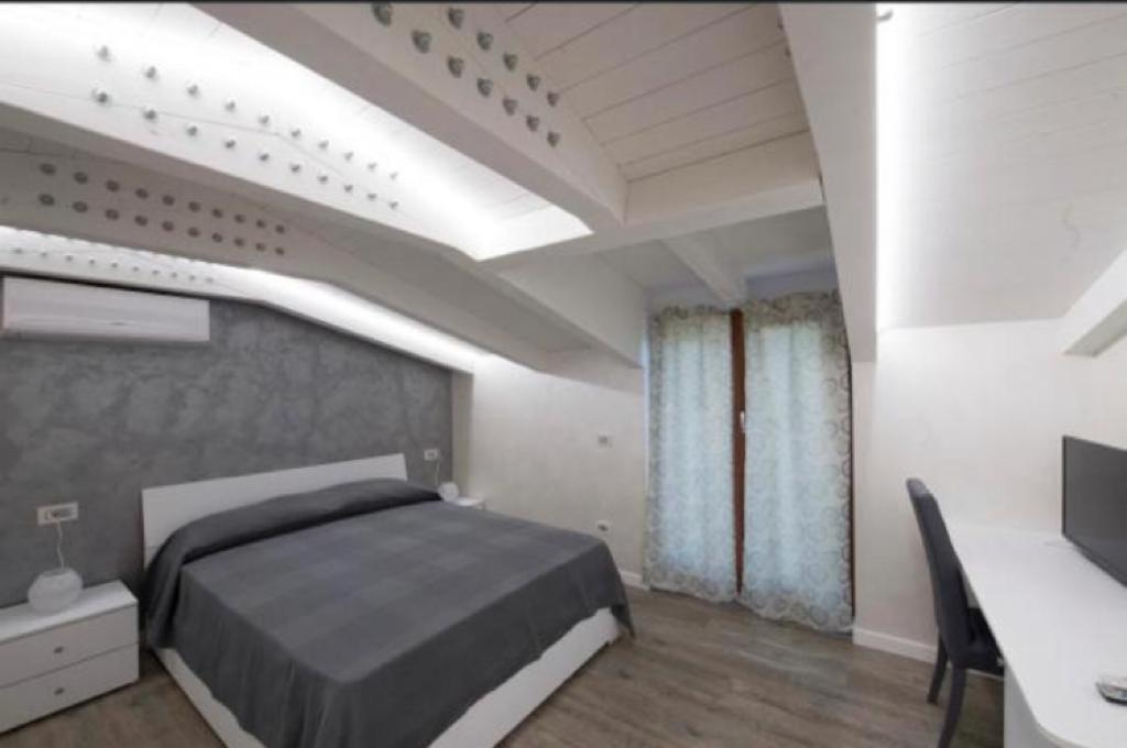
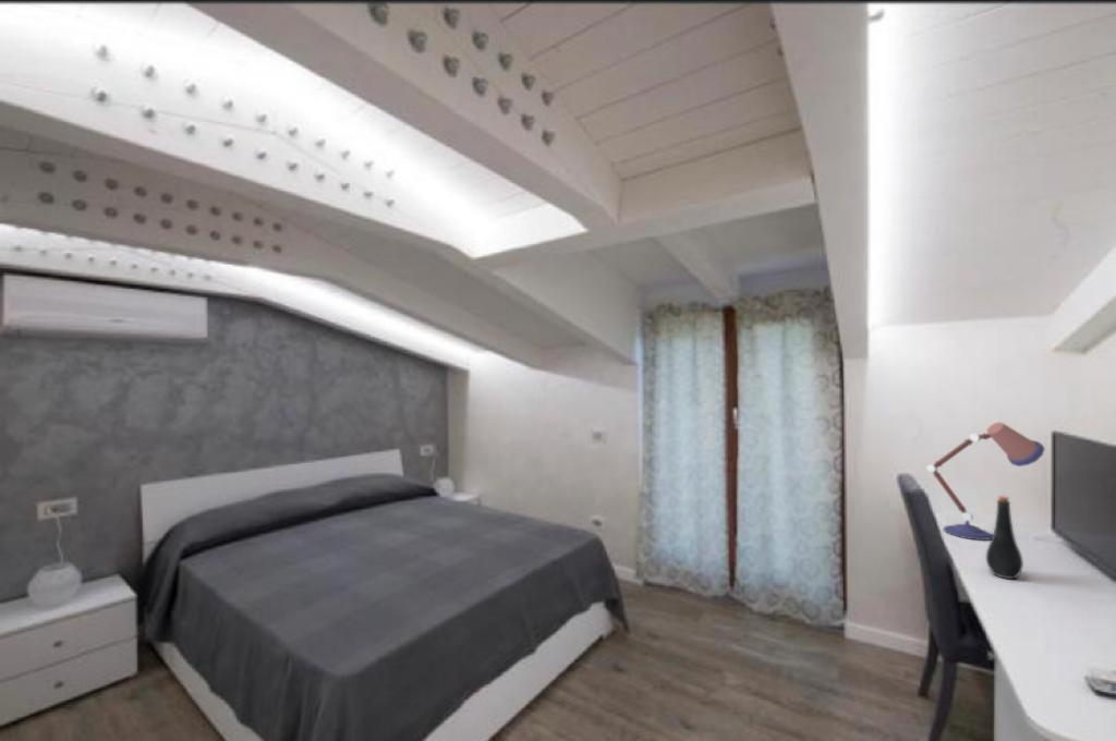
+ desk lamp (1009, 461)
+ bottle (1004, 536)
